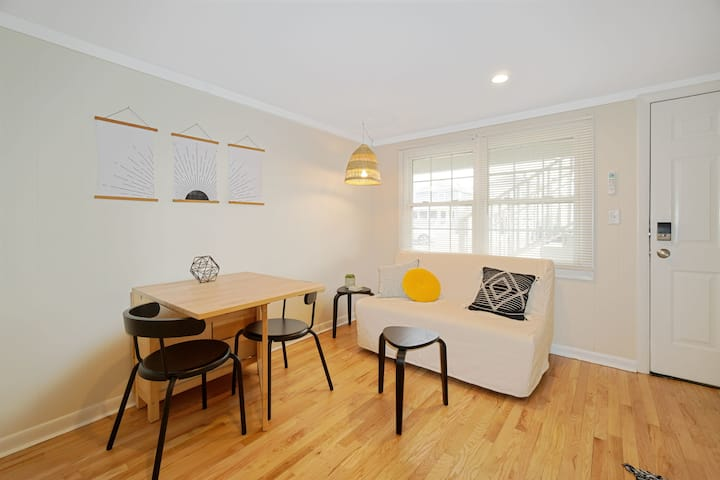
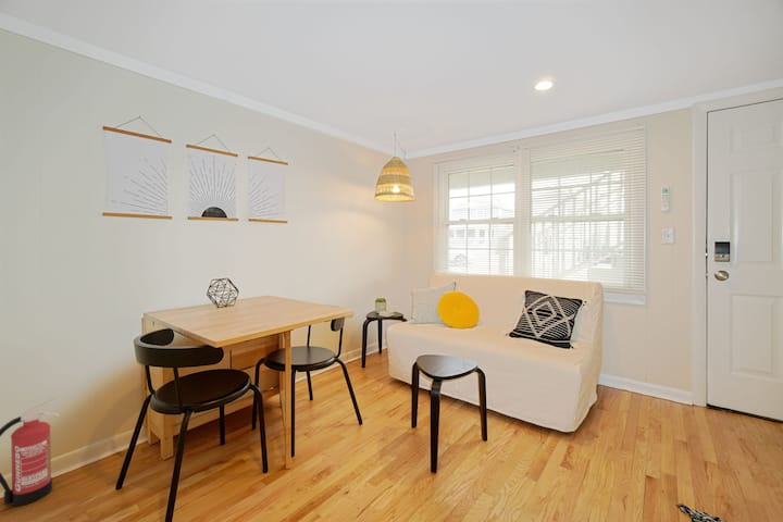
+ fire extinguisher (25, 450)
